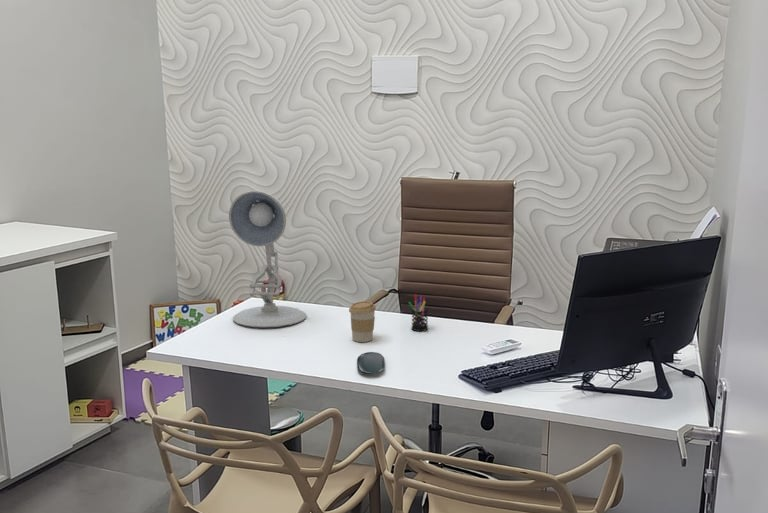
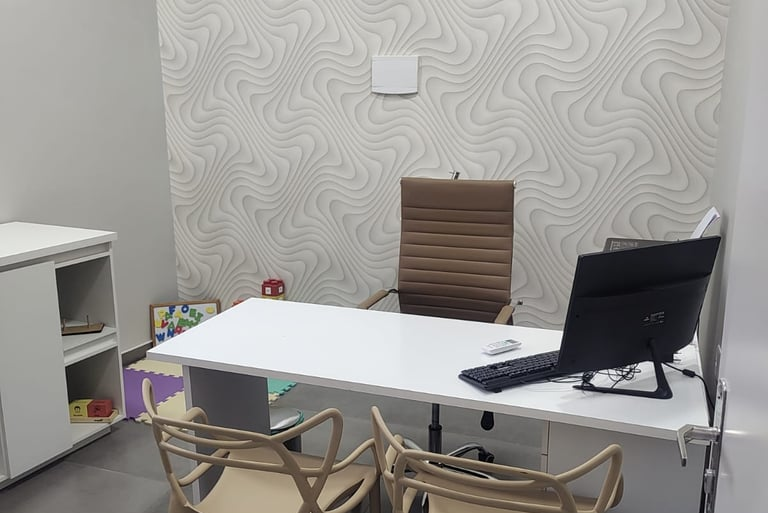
- oval tray (370, 362)
- coffee cup (362, 321)
- pen holder (417, 312)
- desk lamp (266, 254)
